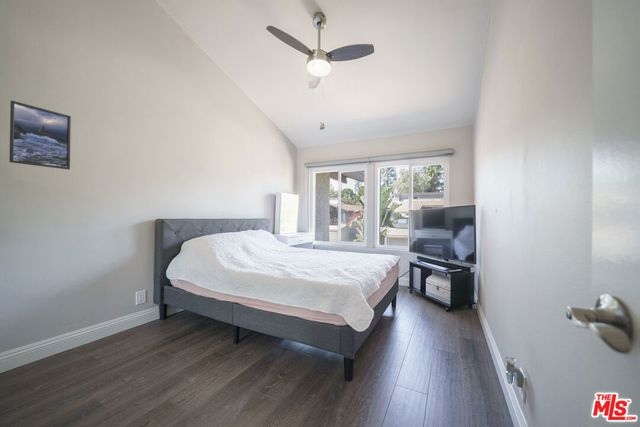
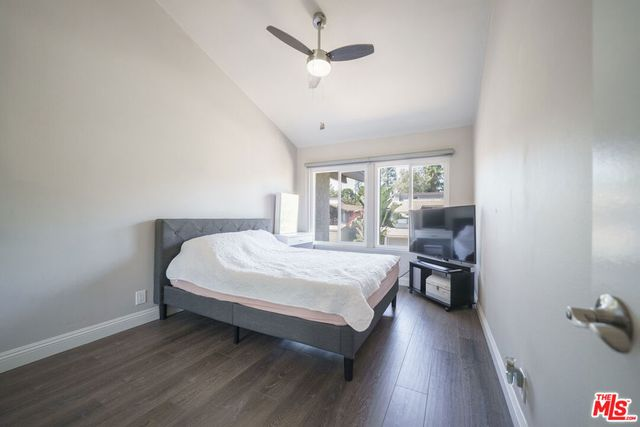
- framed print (42, 137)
